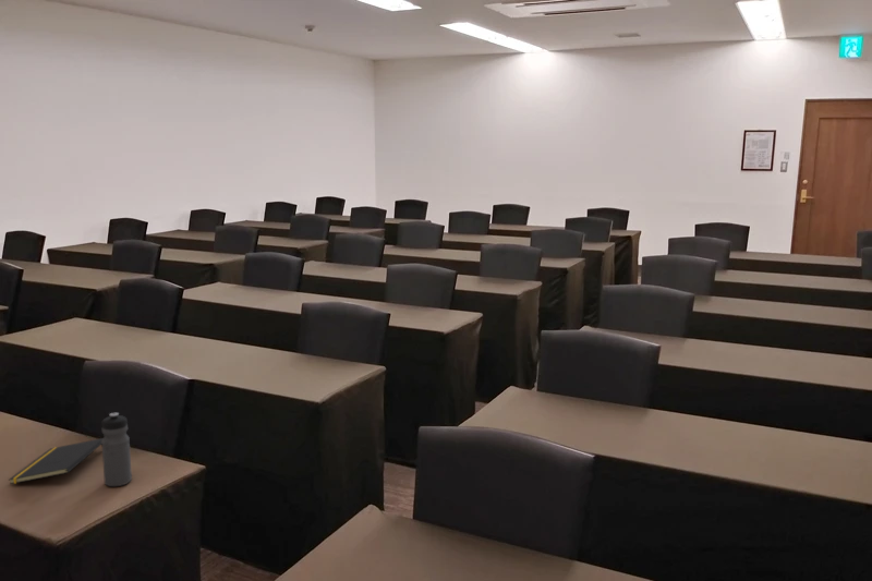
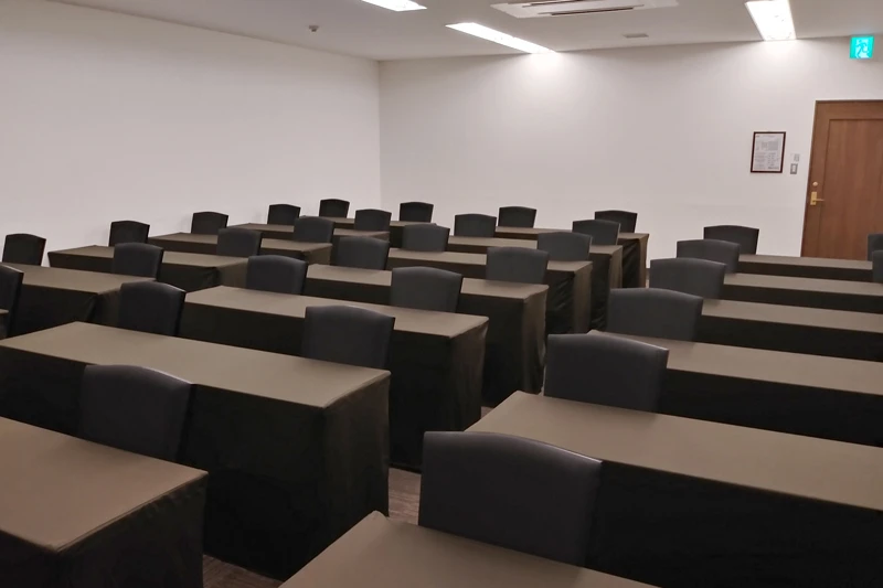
- notepad (58, 460)
- water bottle (116, 447)
